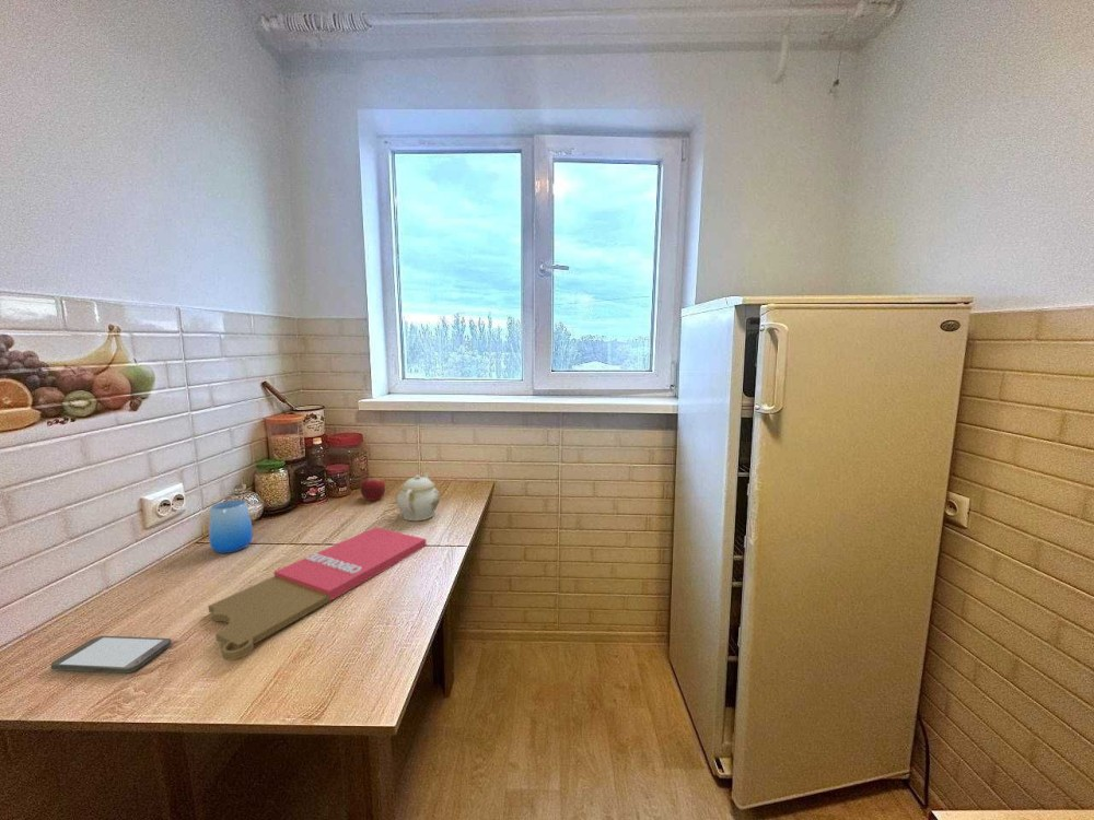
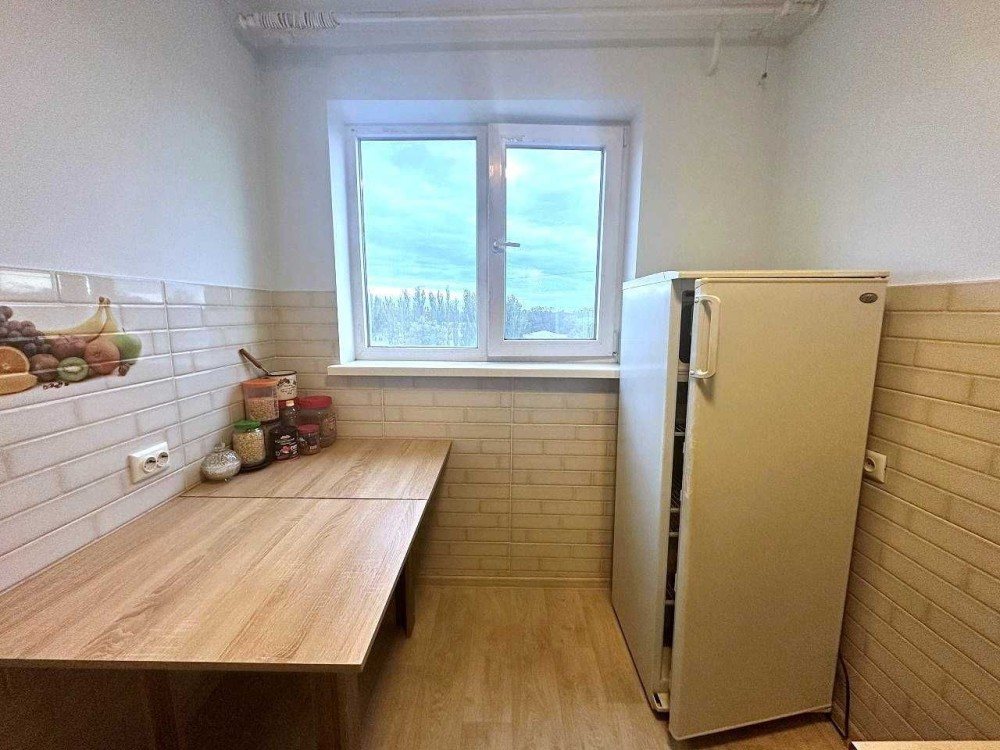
- smartphone (114, 654)
- fruit (373, 488)
- cup (230, 526)
- cutting board (323, 575)
- teapot (417, 495)
